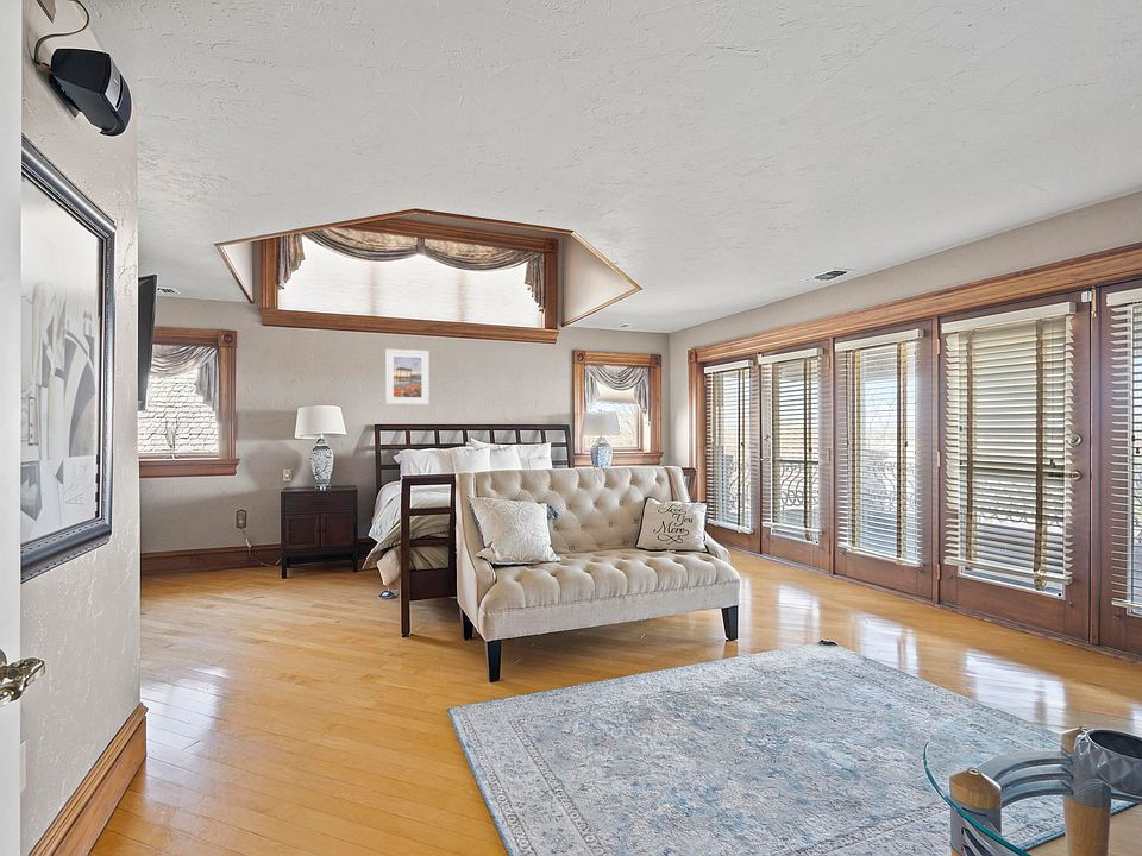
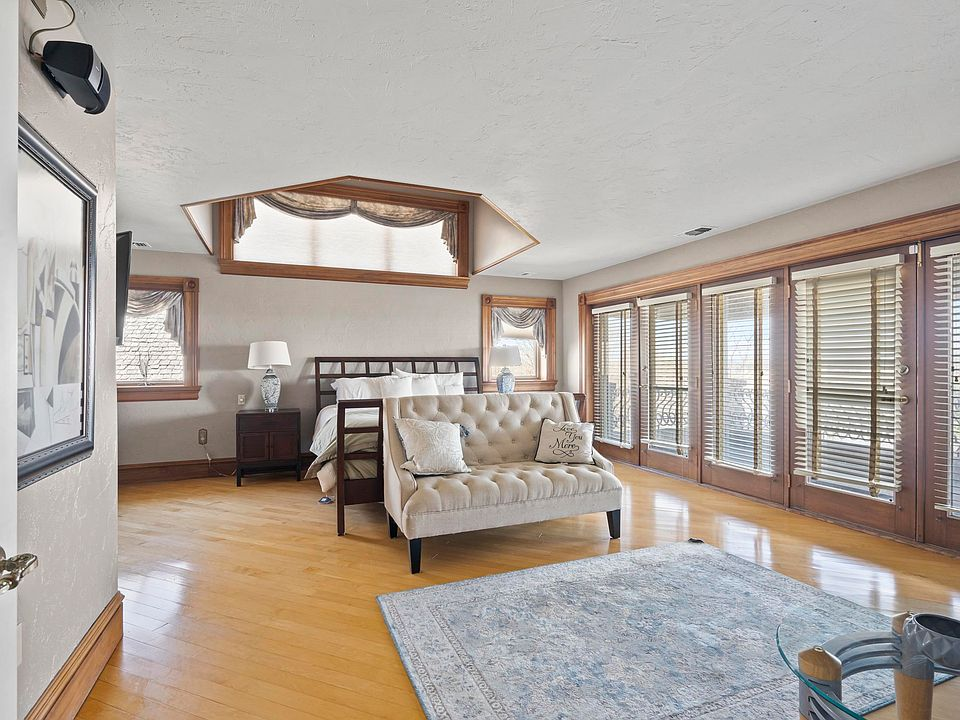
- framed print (407, 377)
